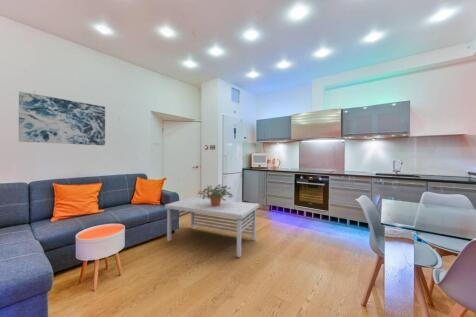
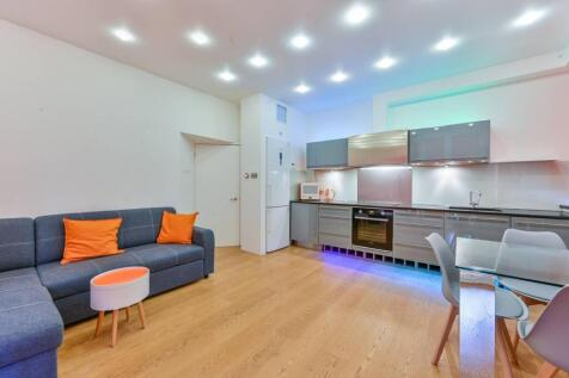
- potted plant (217, 195)
- wall art (67, 122)
- coffee table (212, 222)
